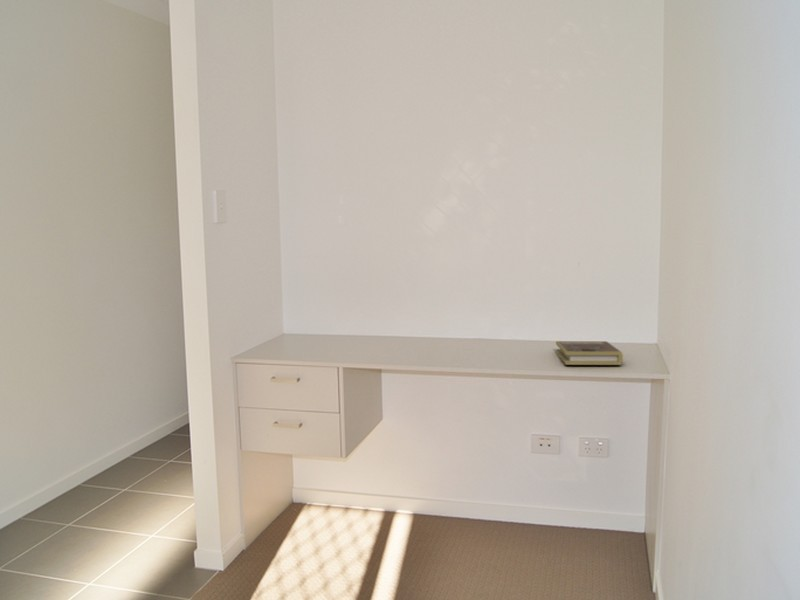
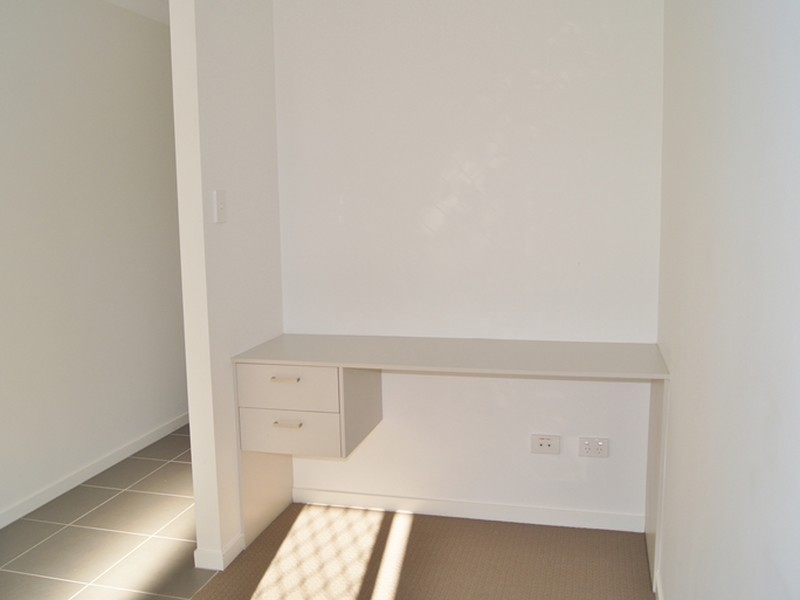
- book (587, 352)
